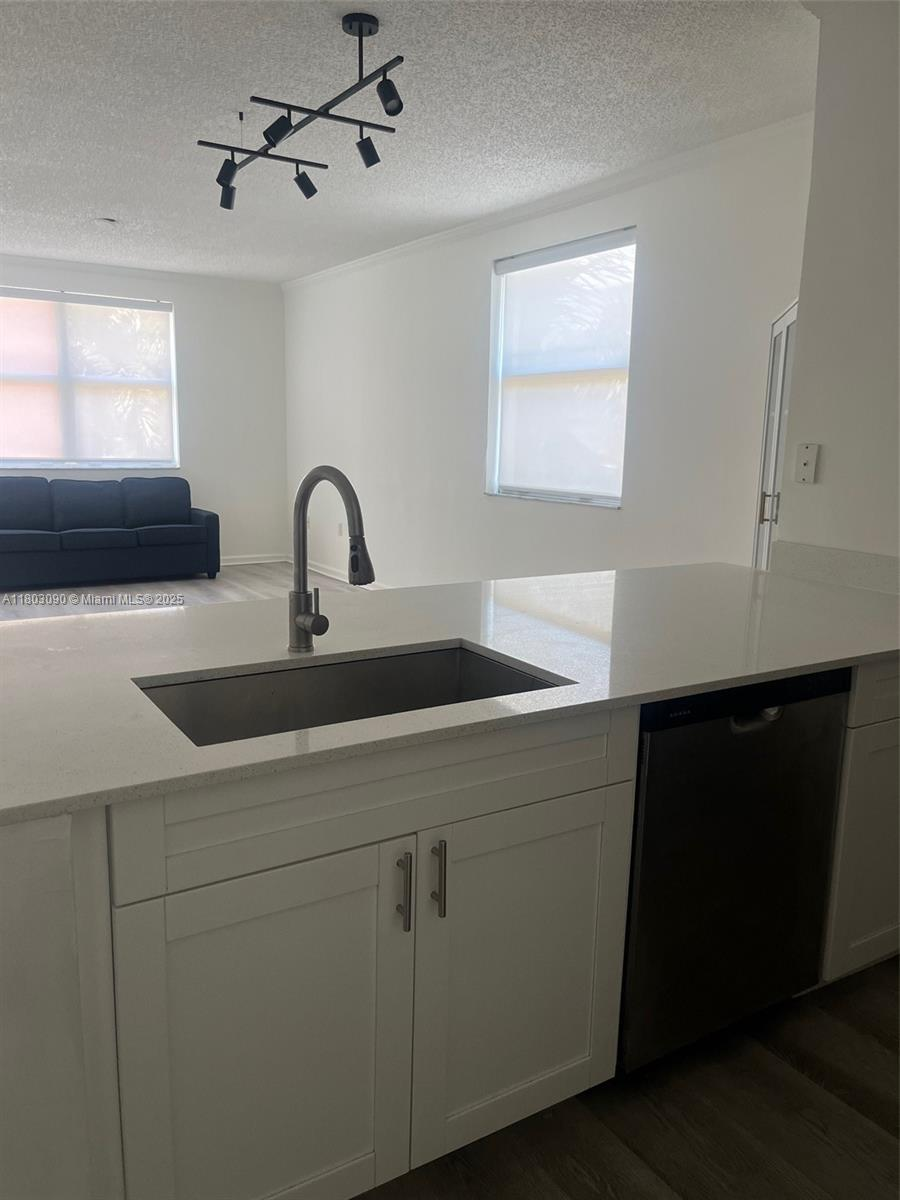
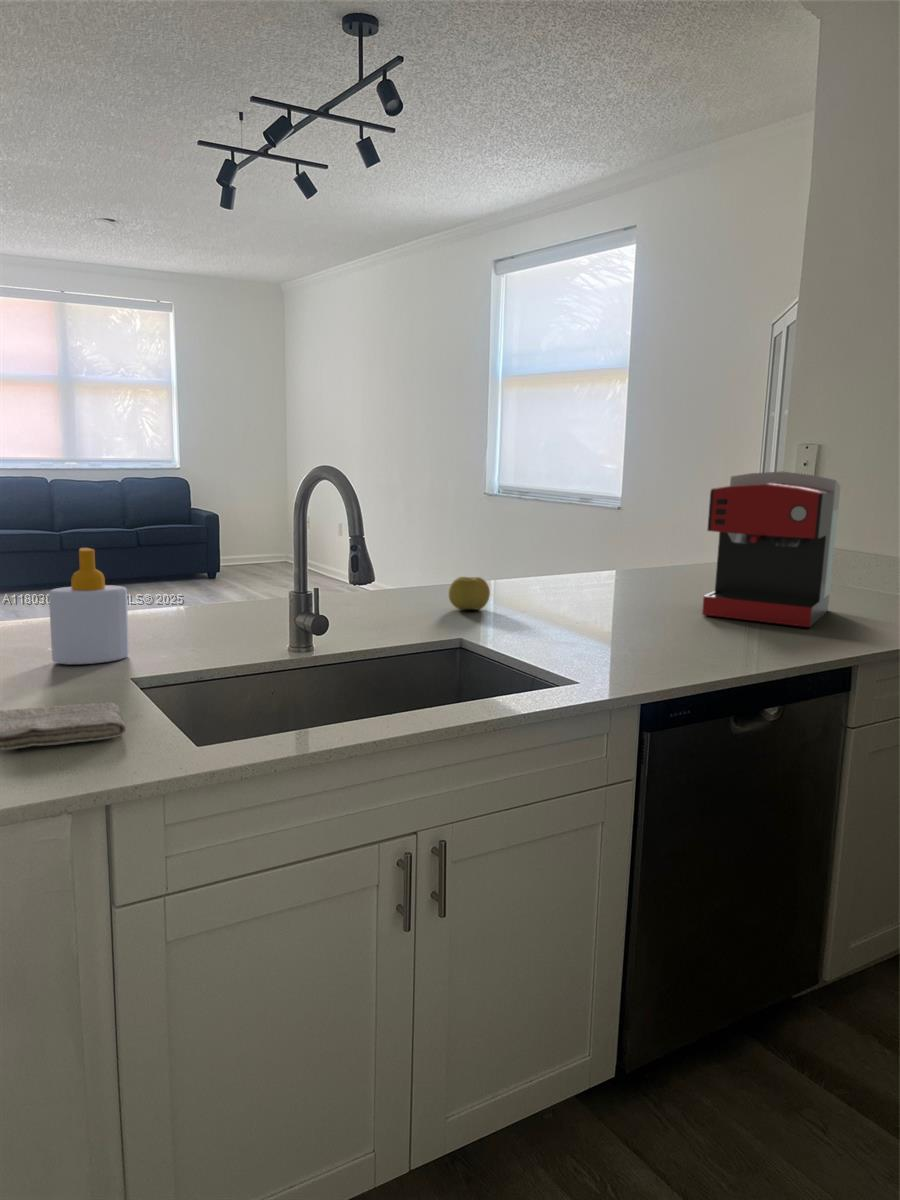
+ washcloth (54, 723)
+ soap bottle (89, 605)
+ fruit (469, 593)
+ coffee maker (768, 544)
